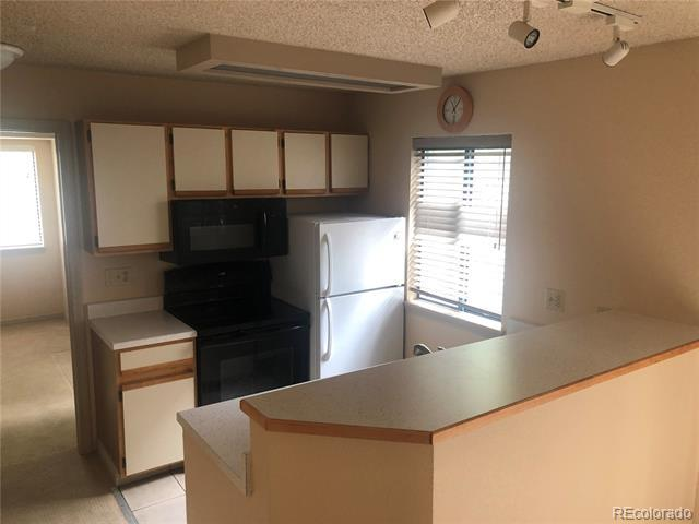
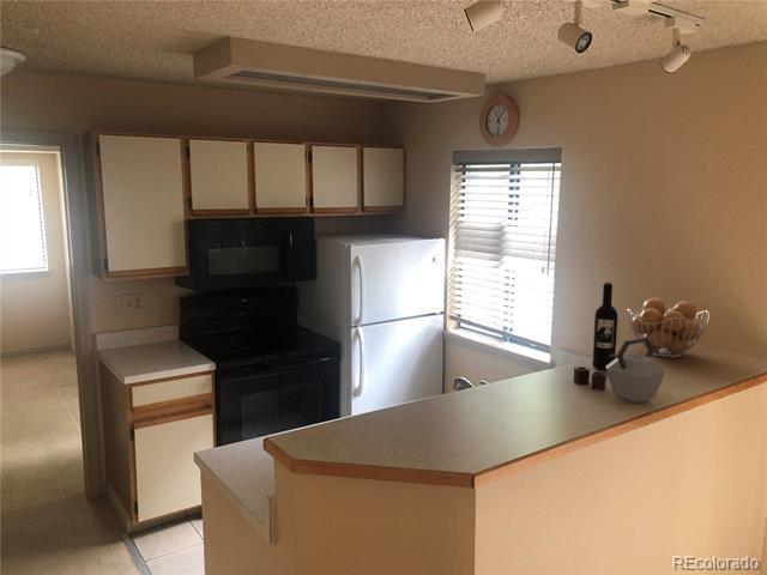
+ kettle (612, 363)
+ fruit basket (666, 326)
+ wine bottle (605, 326)
